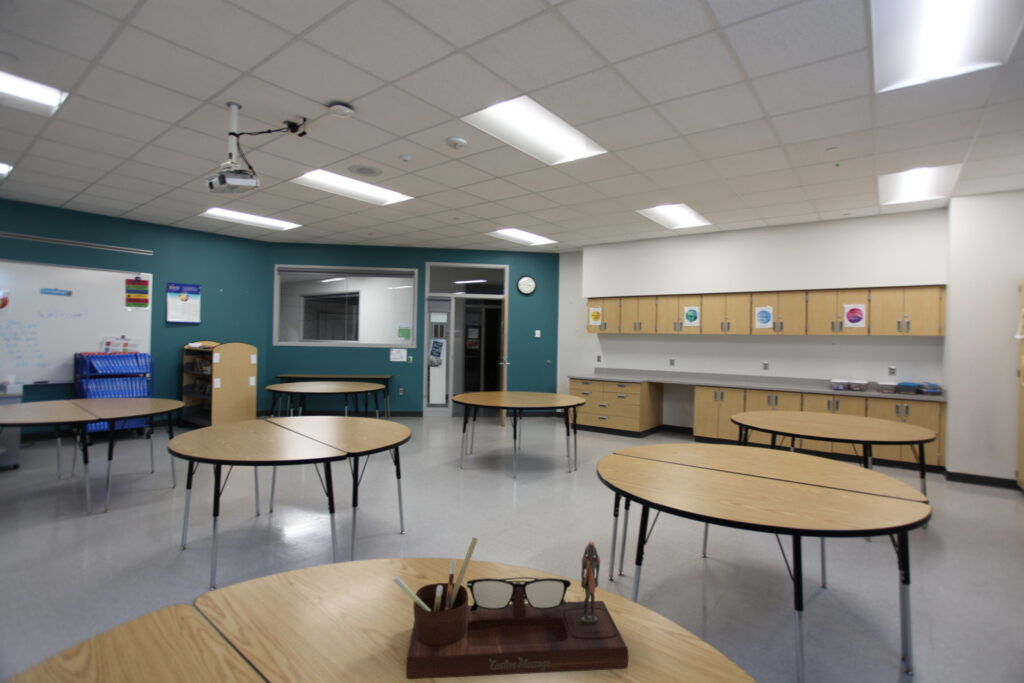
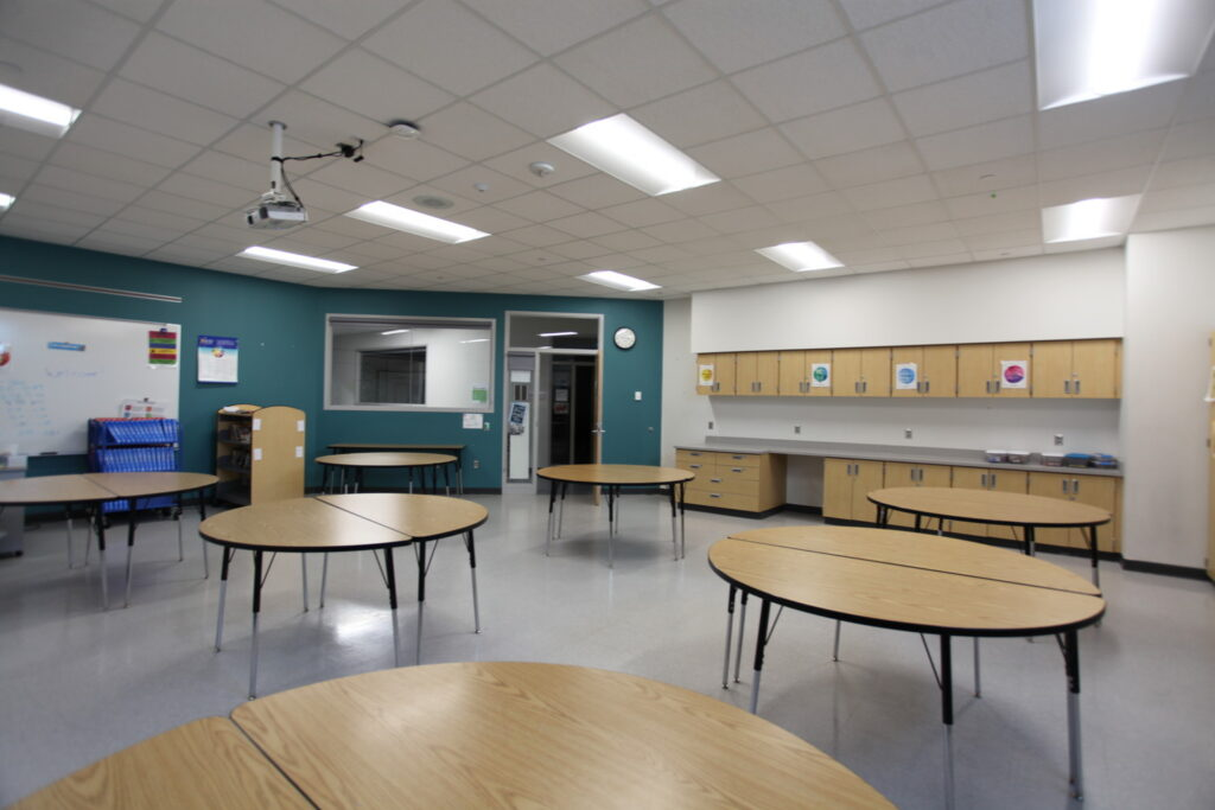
- desk organizer (507, 594)
